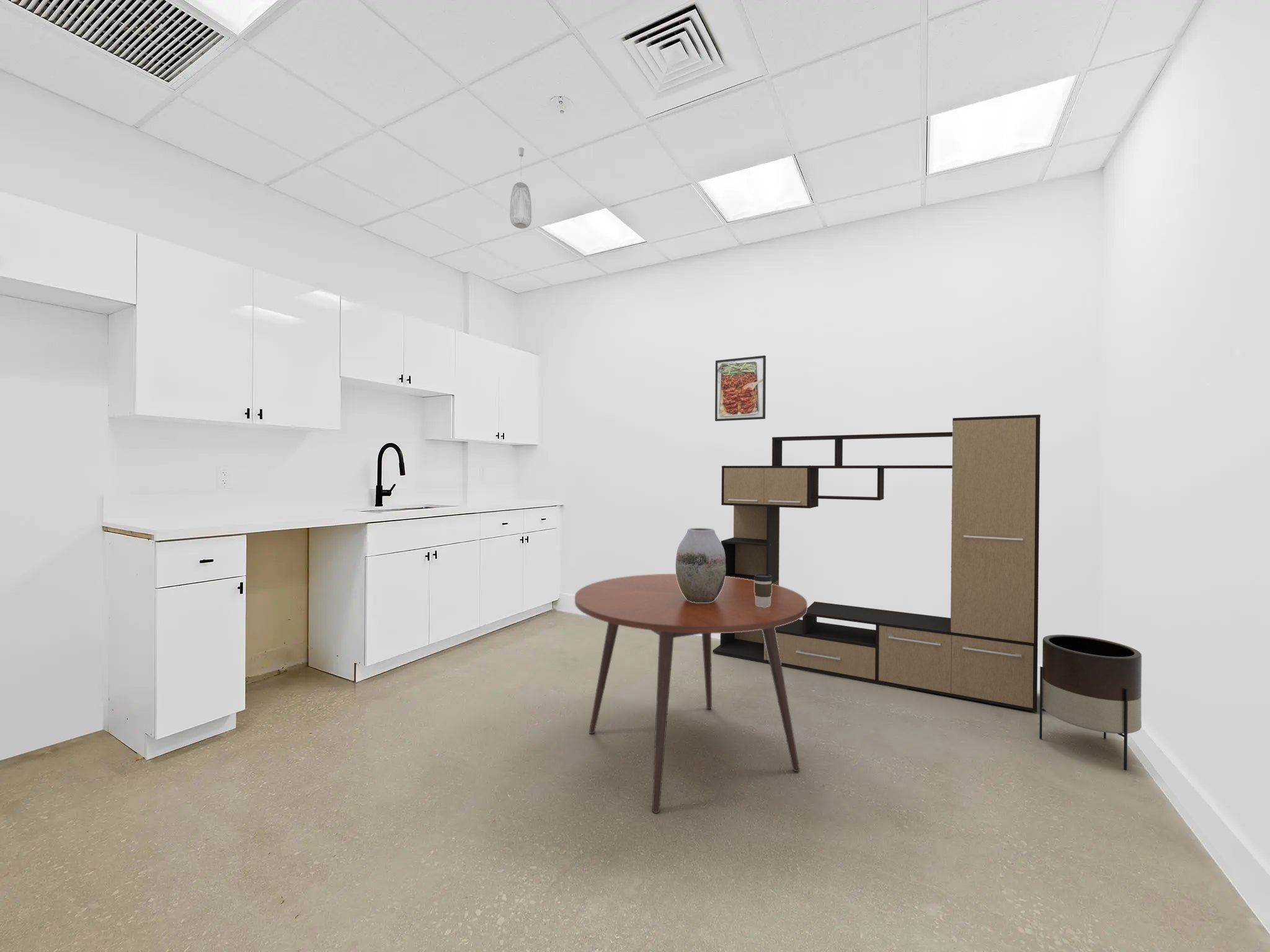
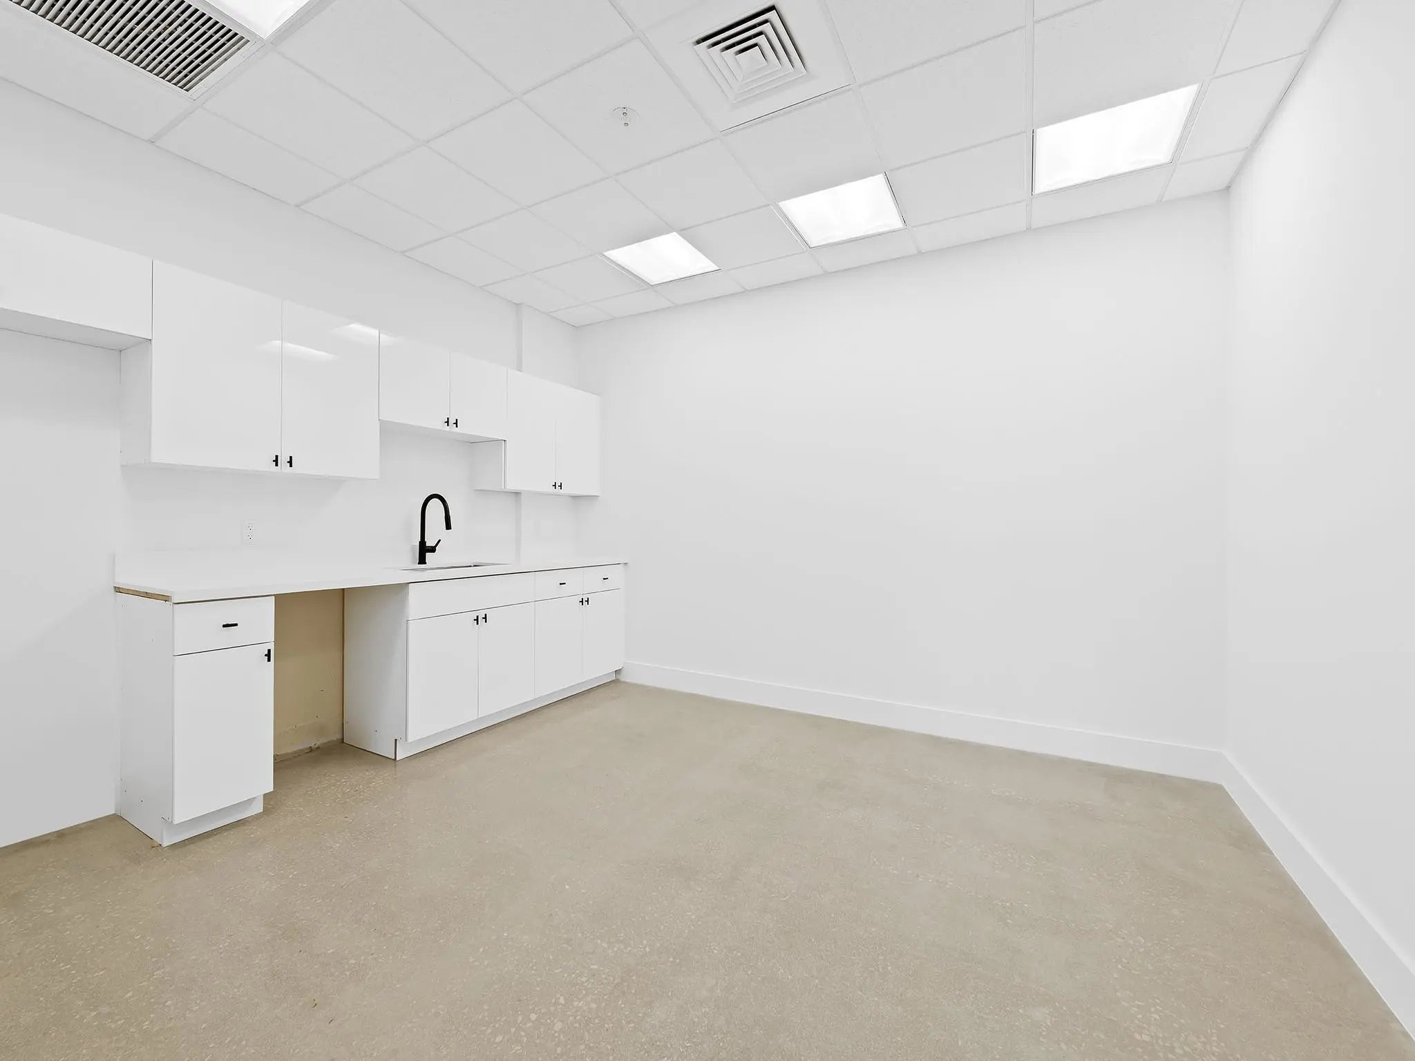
- pendant light (521, 187)
- media console (859, 500)
- dining table (704, 669)
- vase (701, 563)
- coffee cup (763, 589)
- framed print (740, 389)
- planter (1088, 697)
